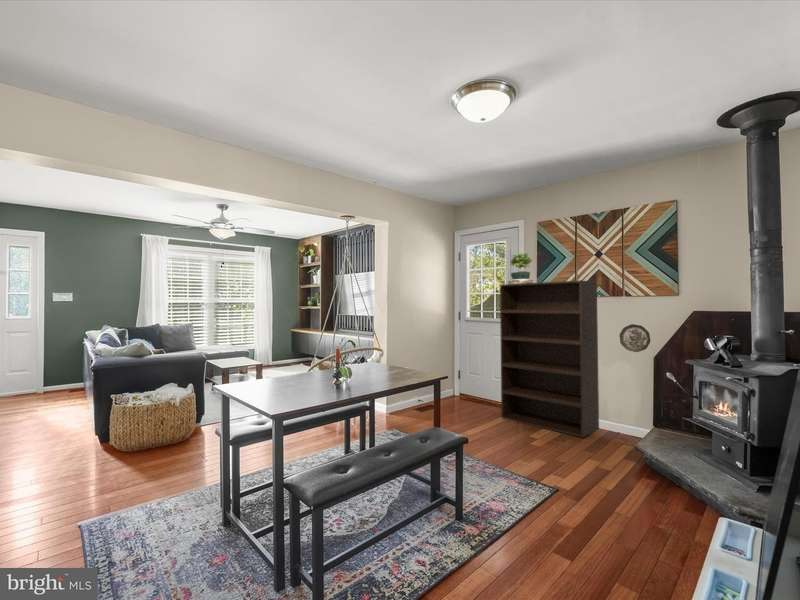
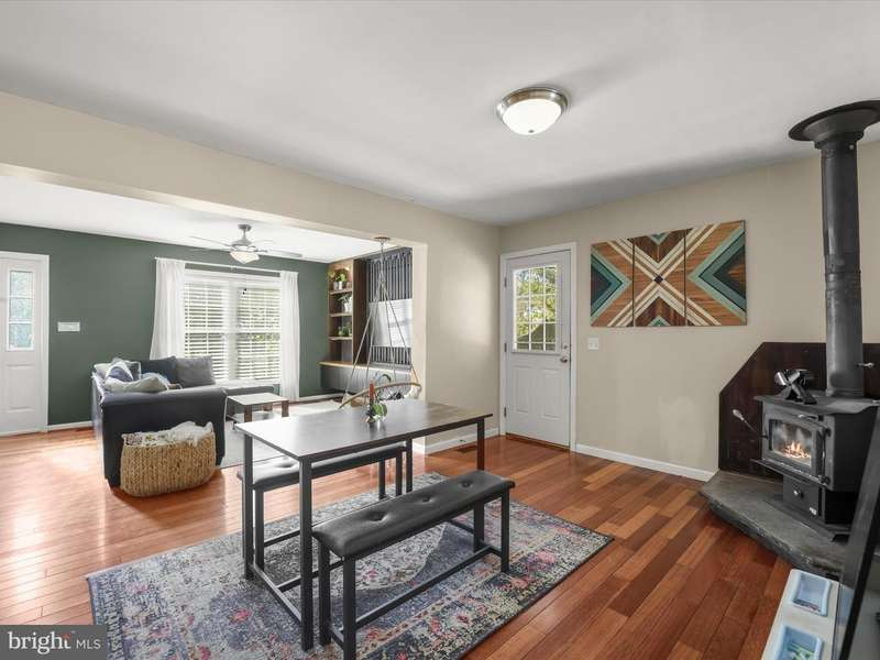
- potted plant (522, 266)
- bookshelf (547, 353)
- decorative plate (634, 338)
